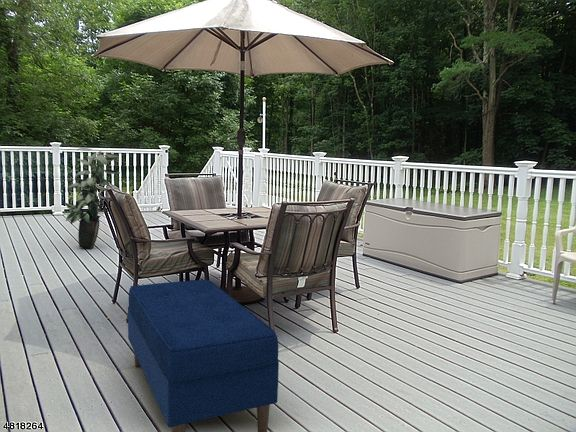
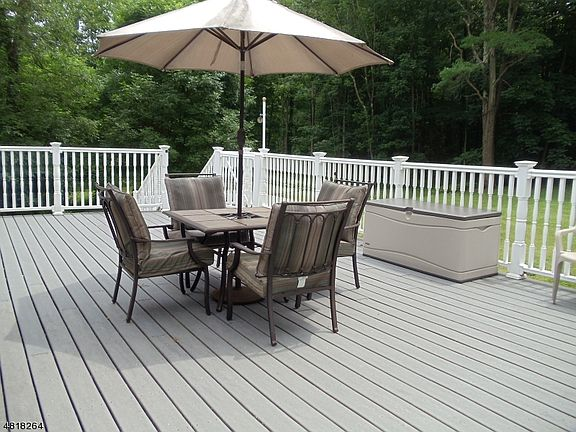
- bench (193, 351)
- indoor plant (91, 198)
